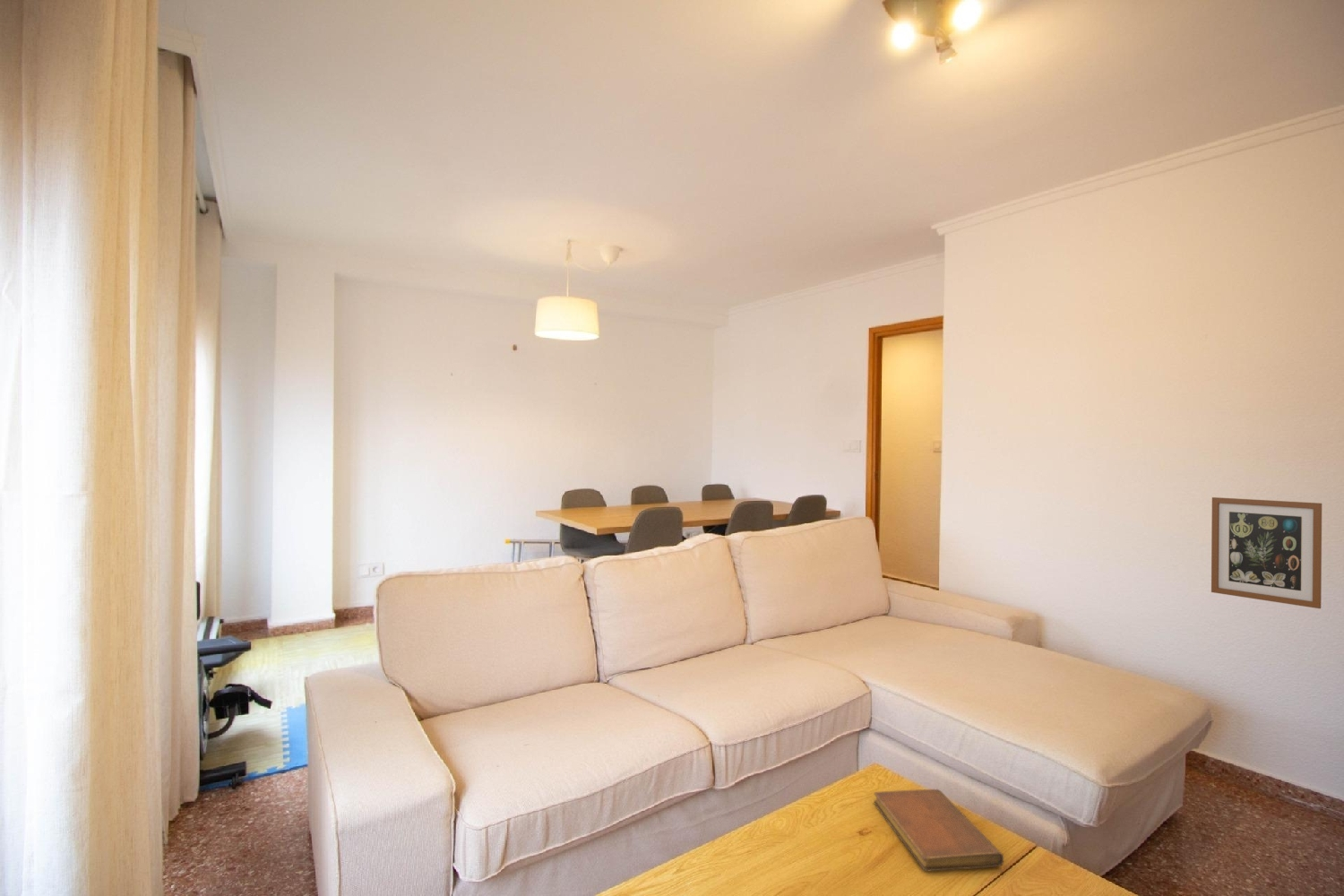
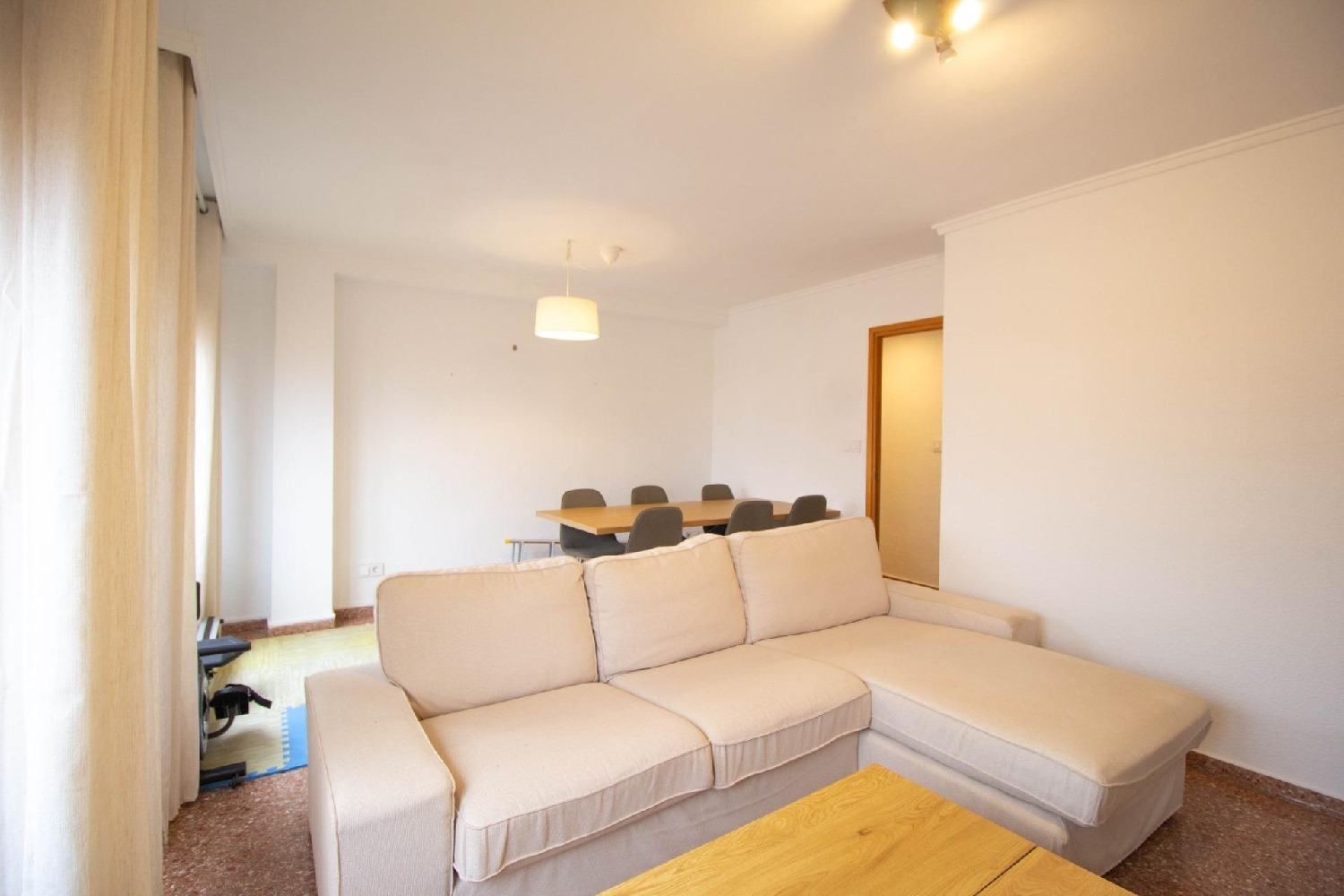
- wall art (1263, 549)
- notebook (933, 825)
